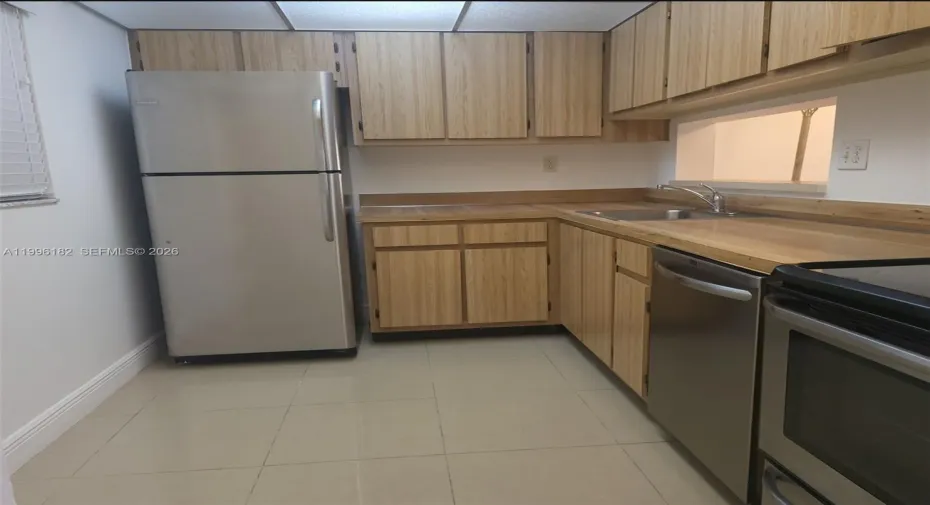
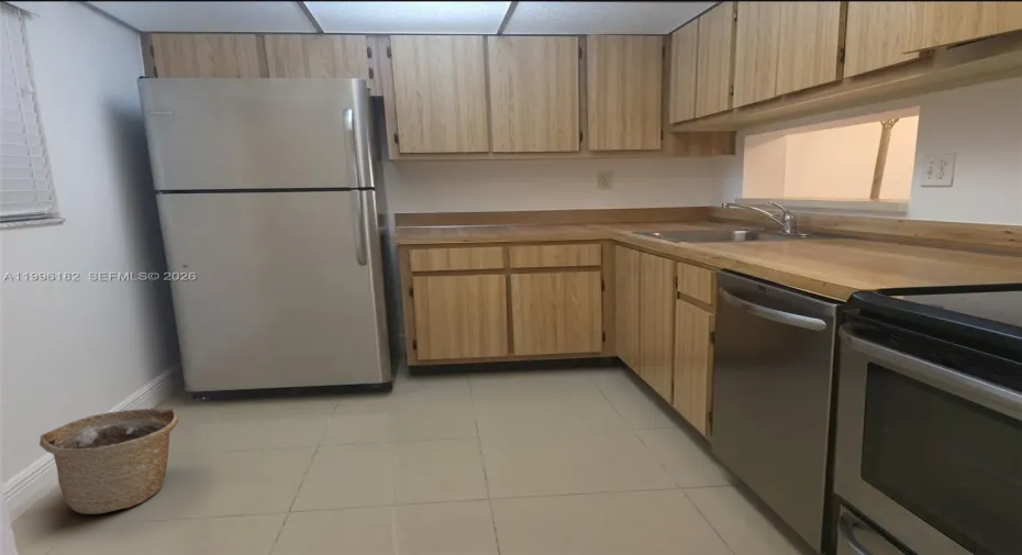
+ basket (116, 455)
